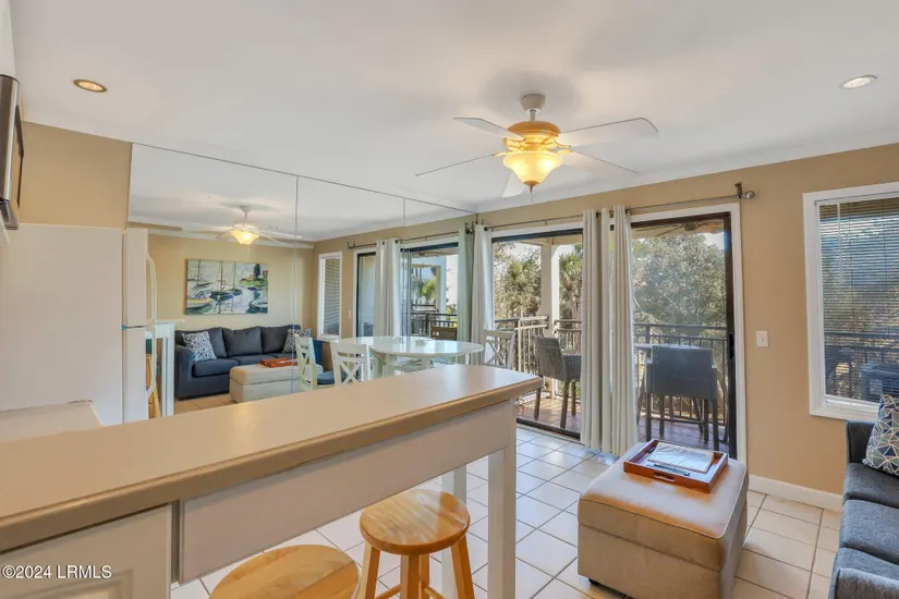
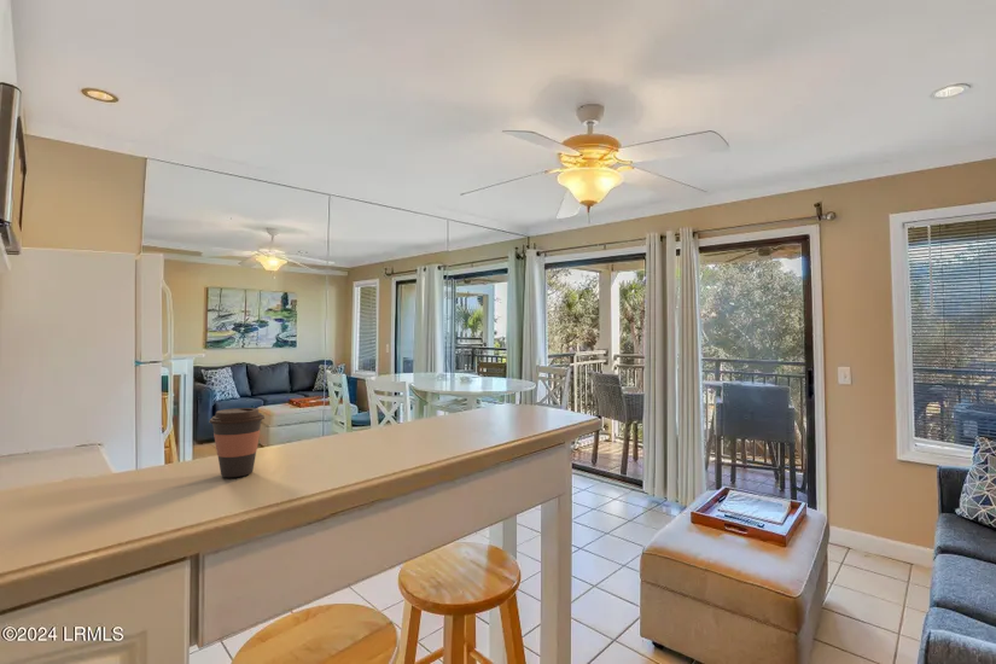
+ coffee cup (237, 442)
